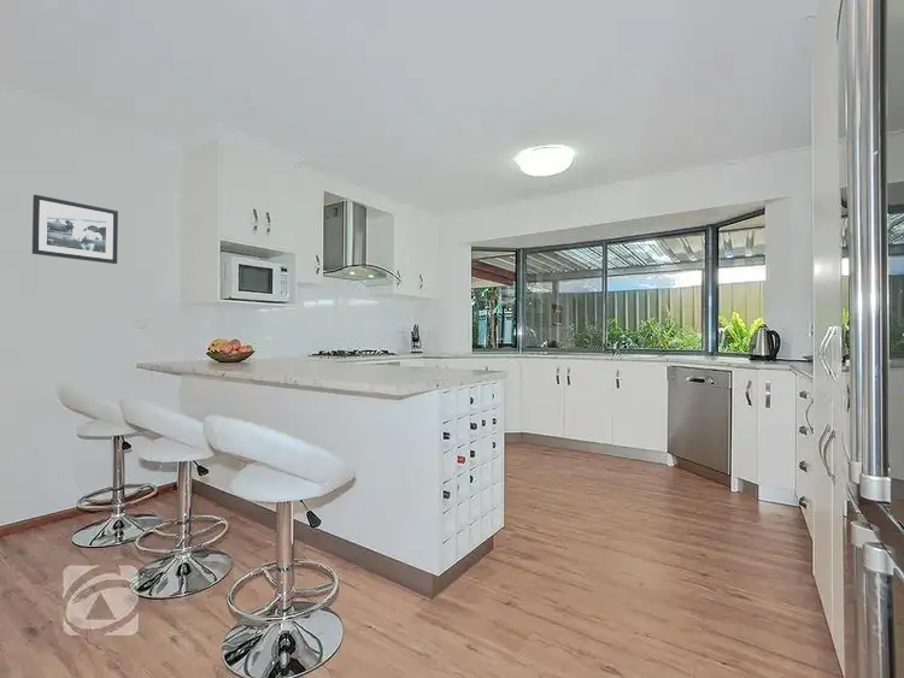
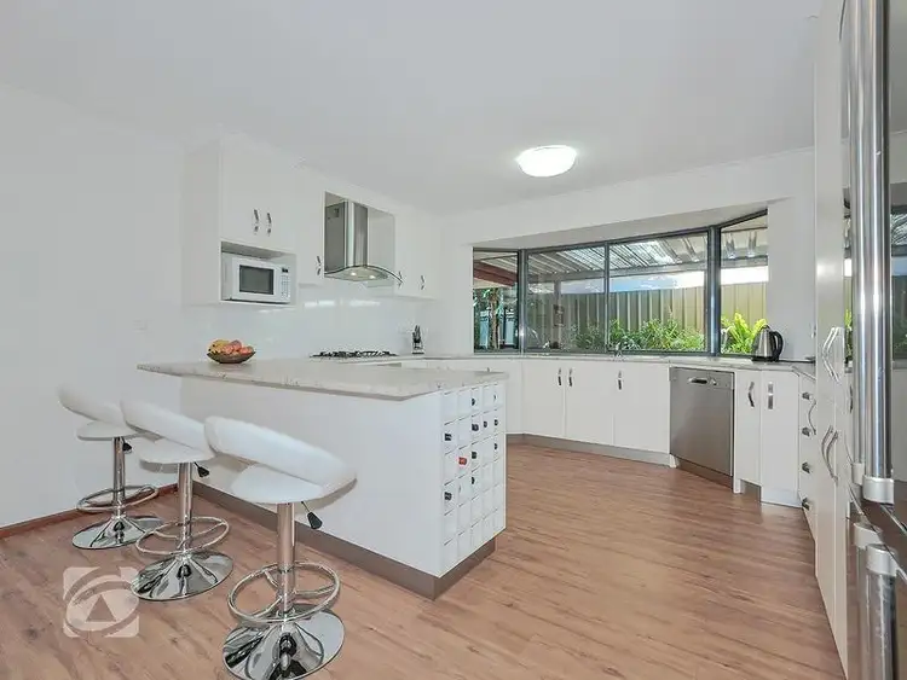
- picture frame (77, 231)
